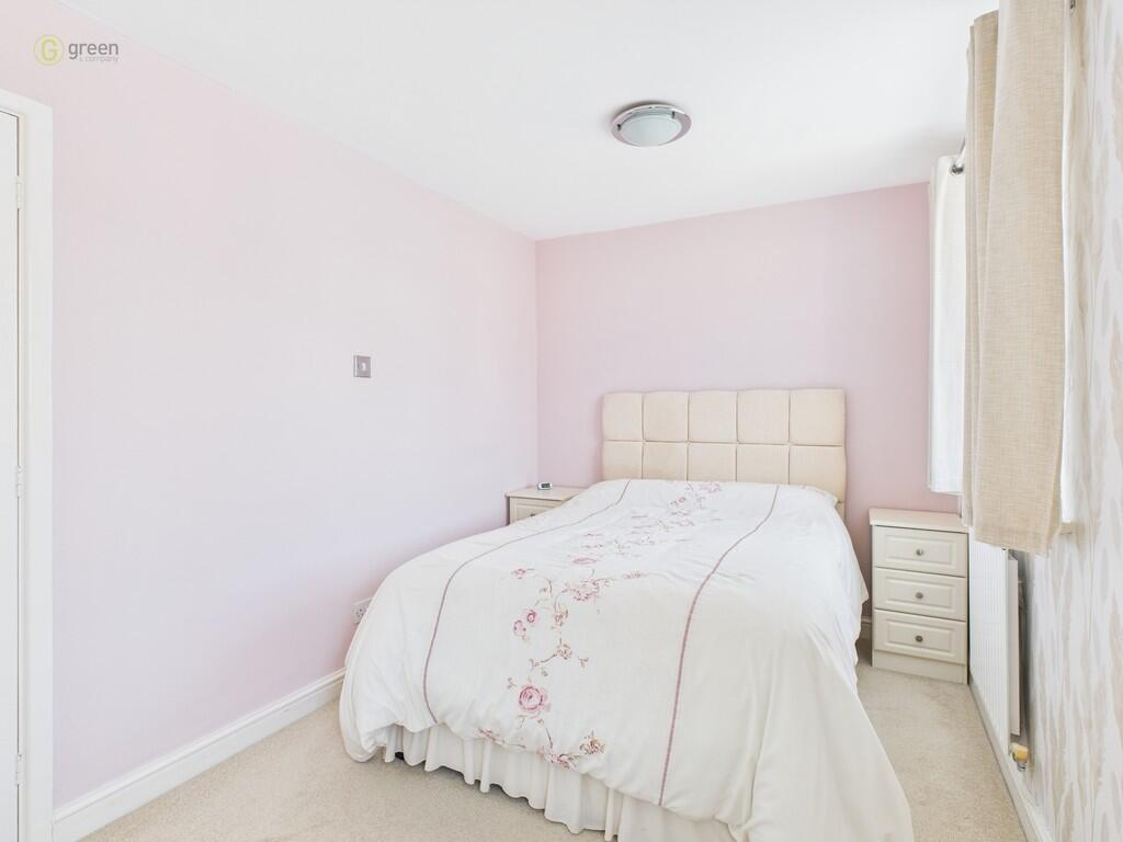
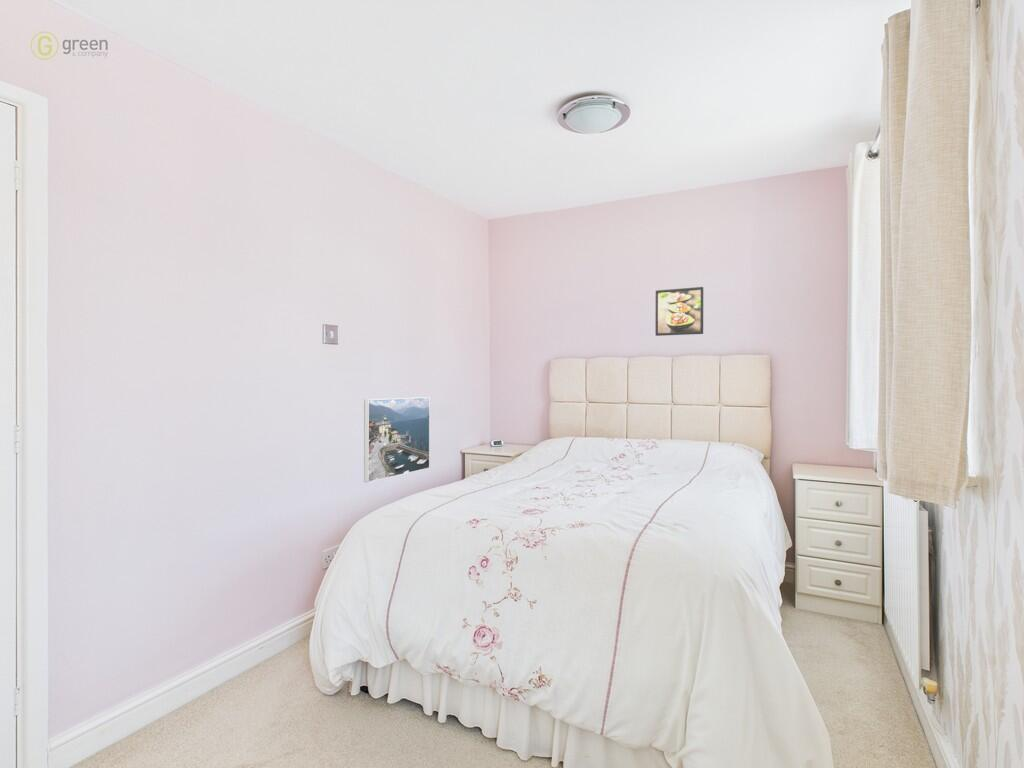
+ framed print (399, 436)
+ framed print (679, 311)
